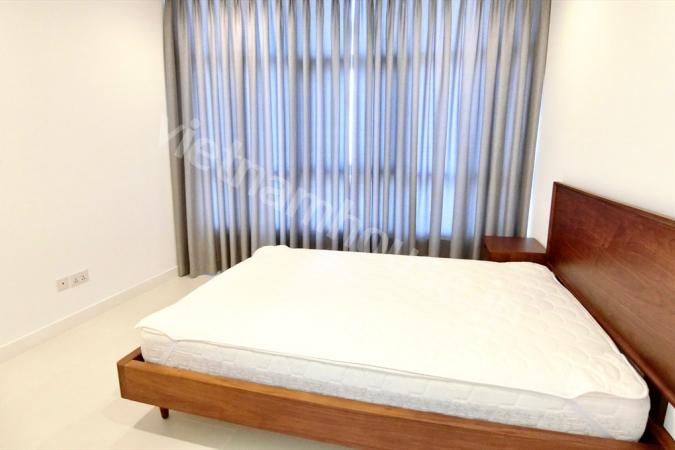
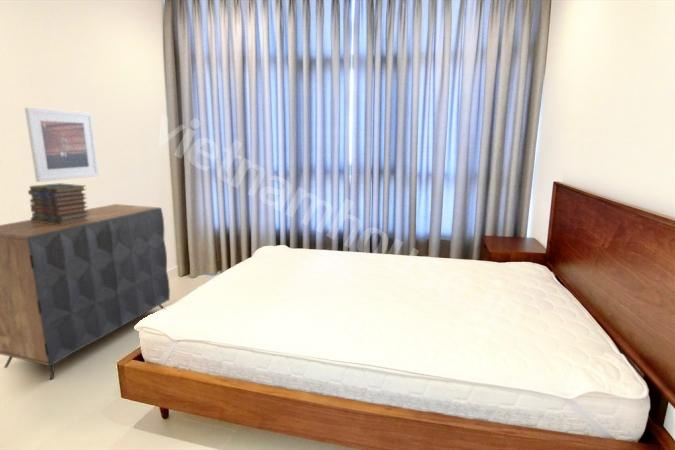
+ book stack (59, 203)
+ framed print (65, 145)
+ dresser (90, 278)
